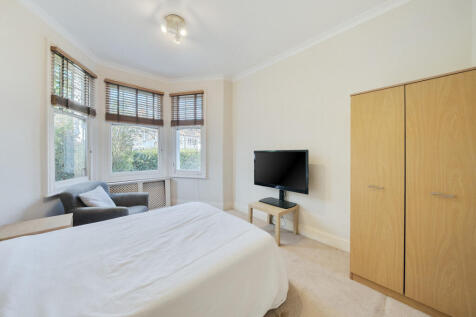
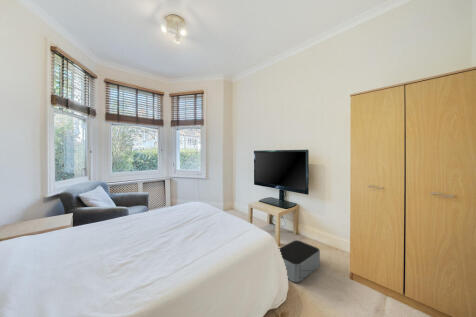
+ storage bin (296, 258)
